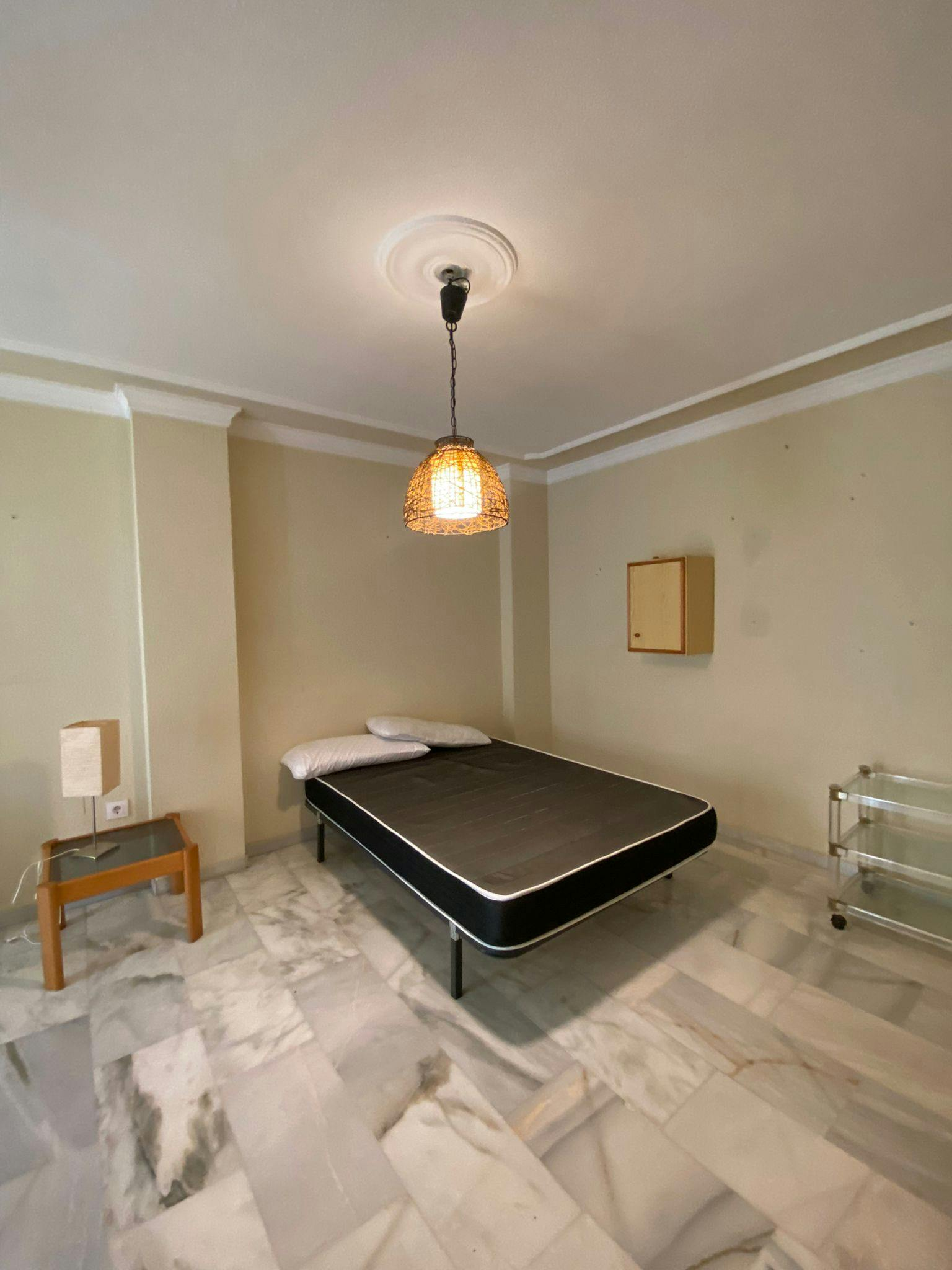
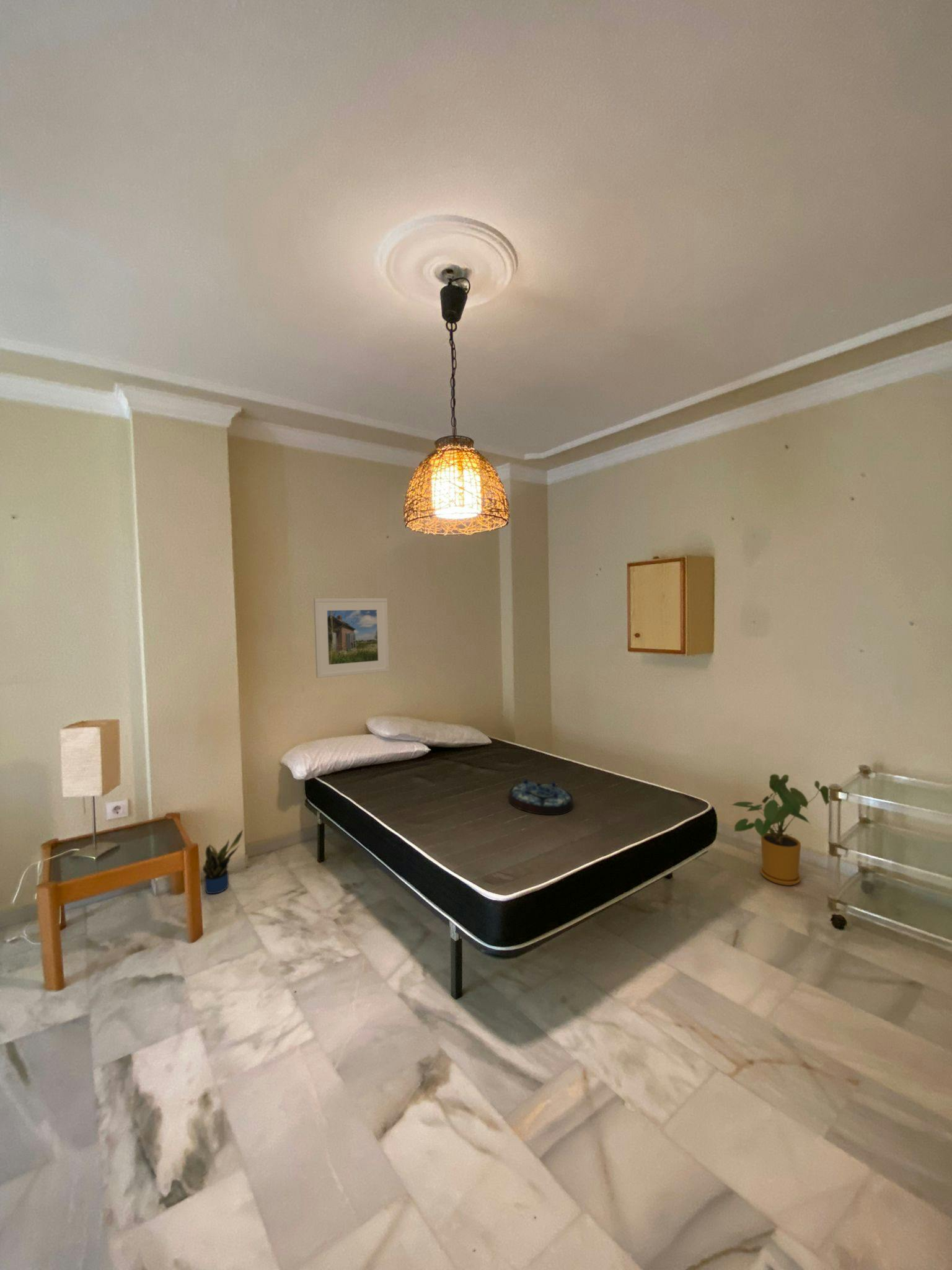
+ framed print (353, 636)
+ house plant (778, 828)
+ potted plant (223, 858)
+ serving tray (540, 793)
